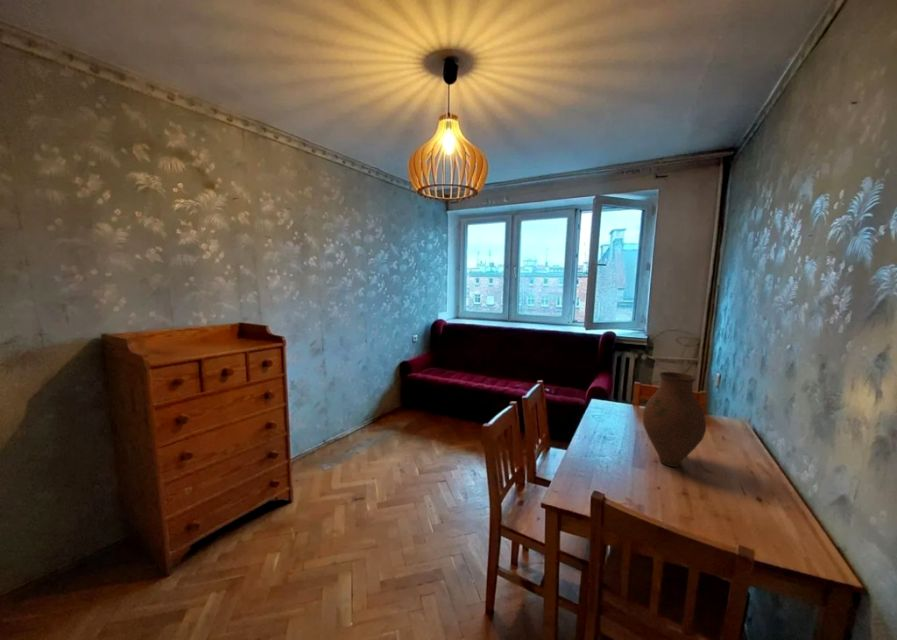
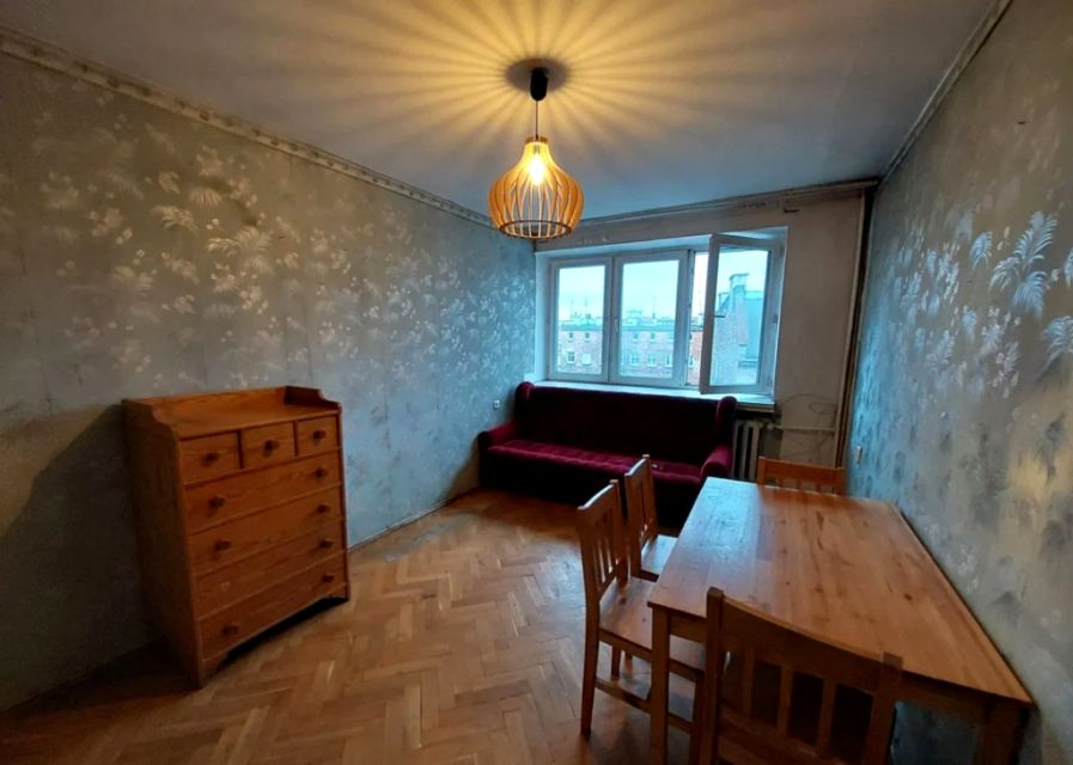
- vase (673, 419)
